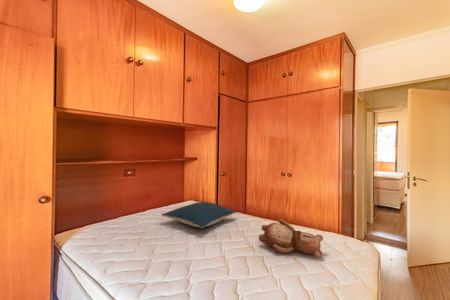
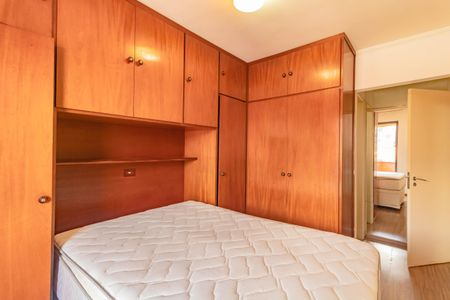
- pillow (200, 213)
- teddy bear (289, 236)
